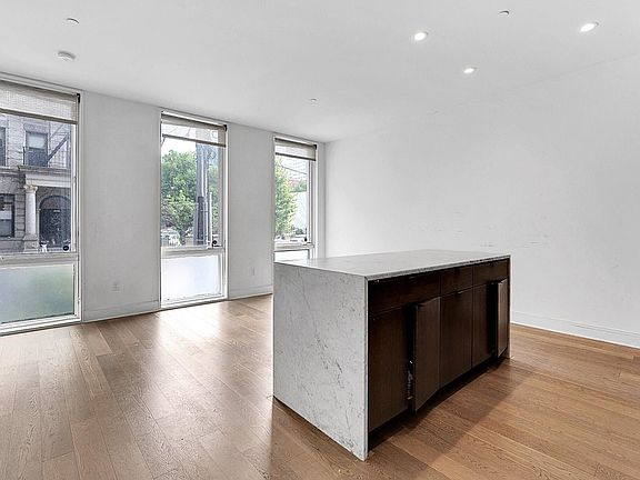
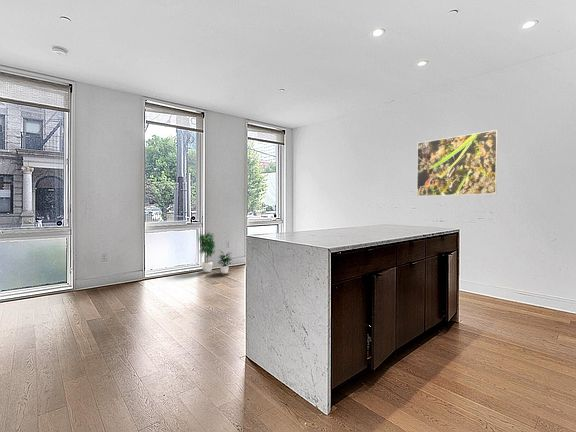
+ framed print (453, 166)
+ potted plant (214, 250)
